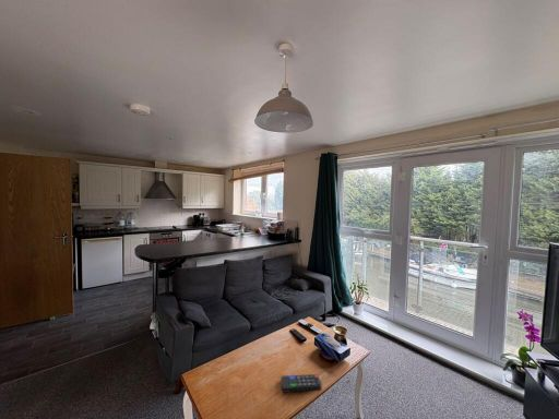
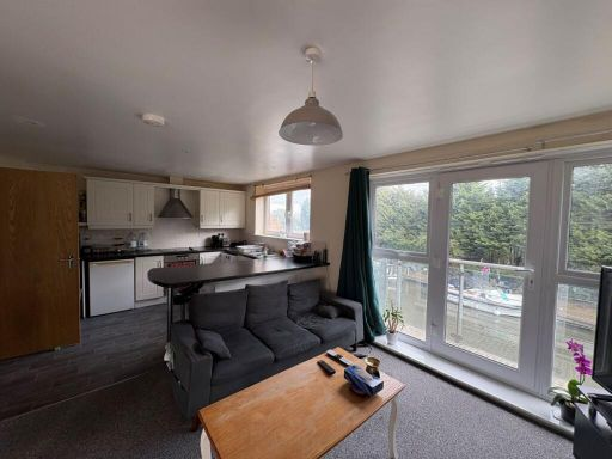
- remote control (300, 382)
